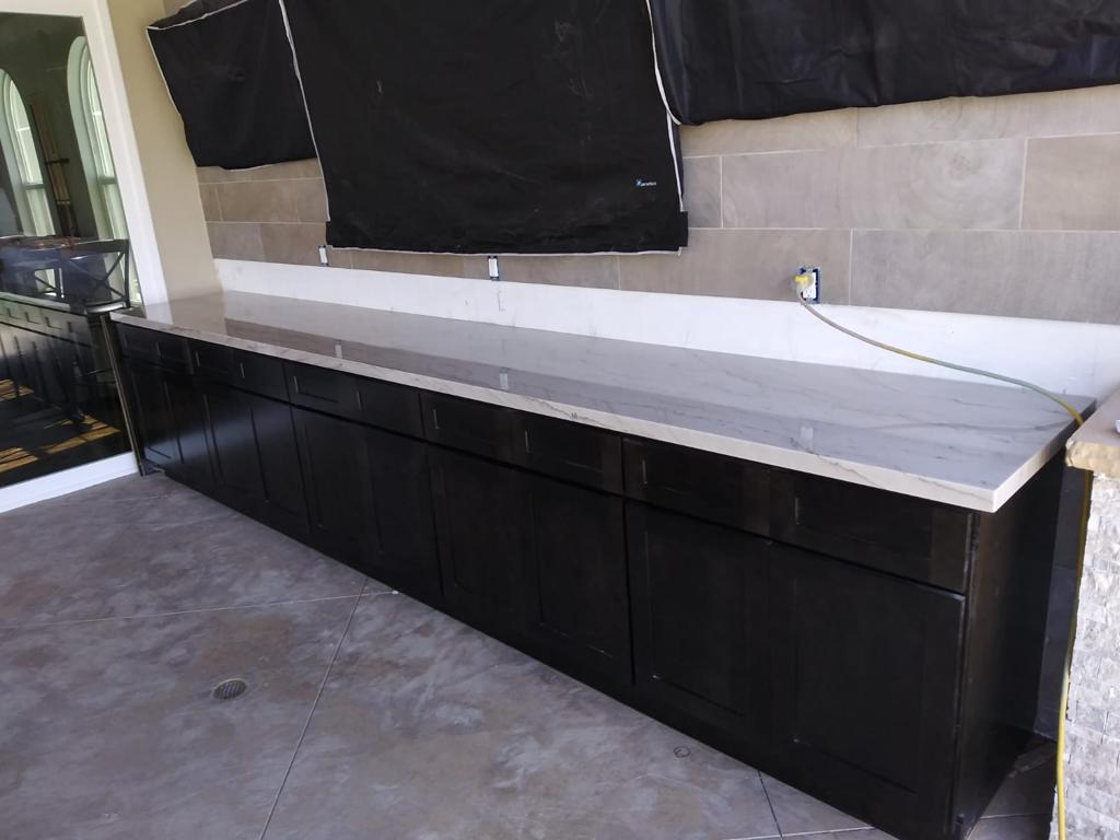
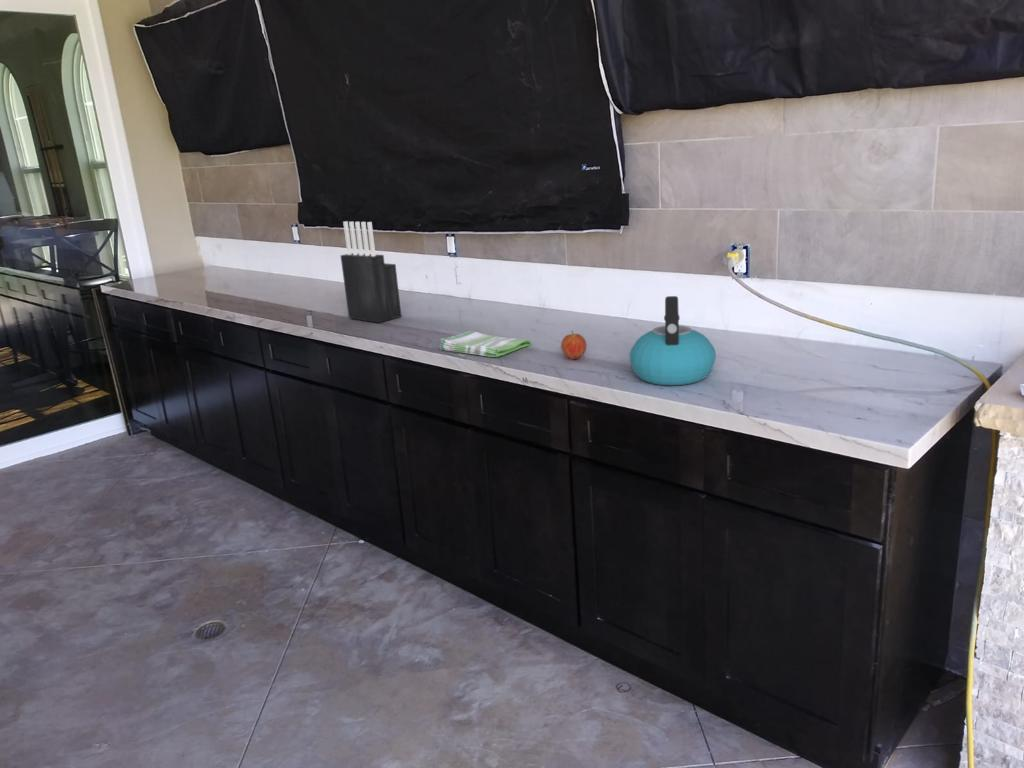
+ dish towel (484, 342)
+ knife block (371, 269)
+ fruit (573, 344)
+ kettle (672, 335)
